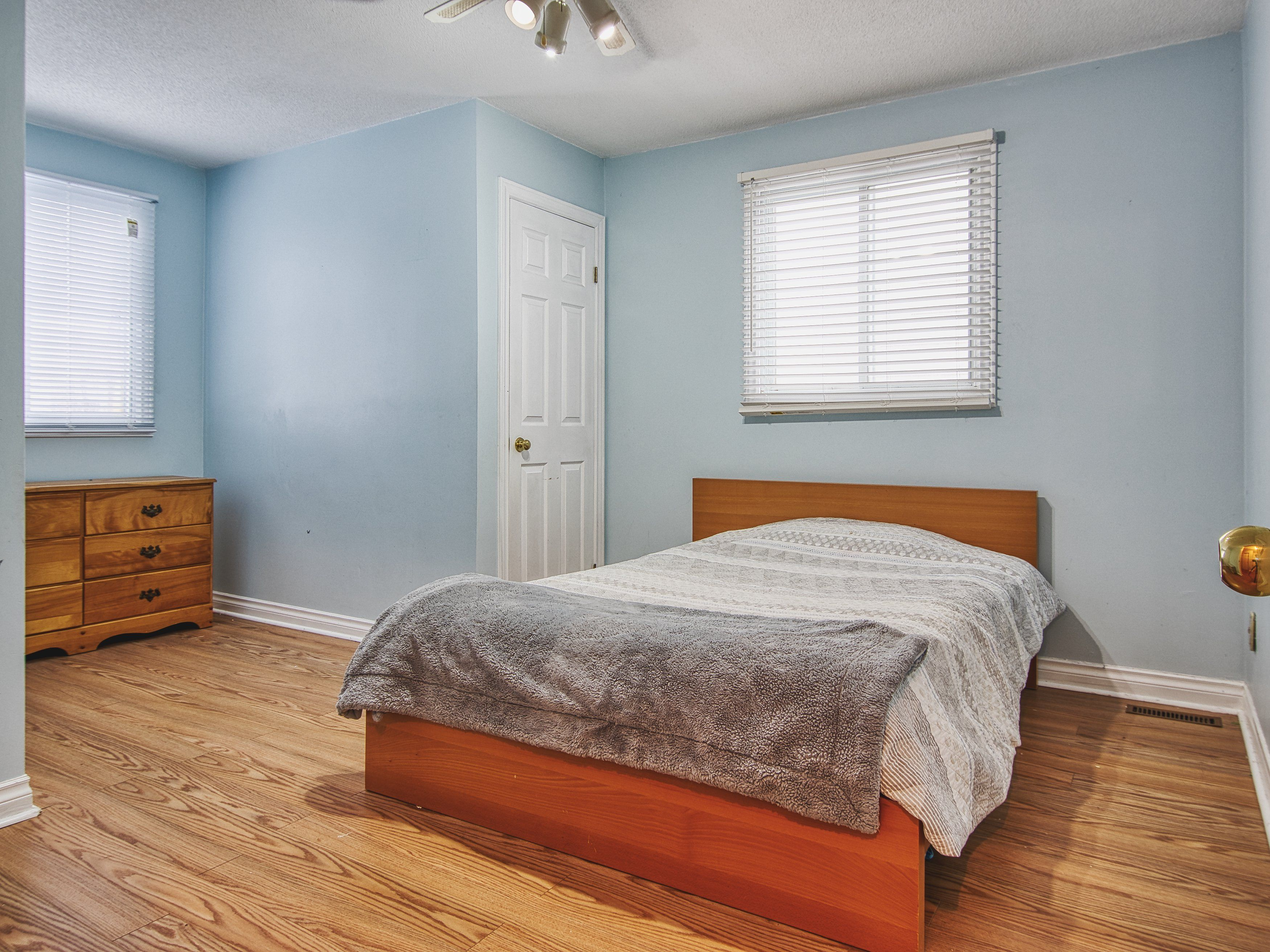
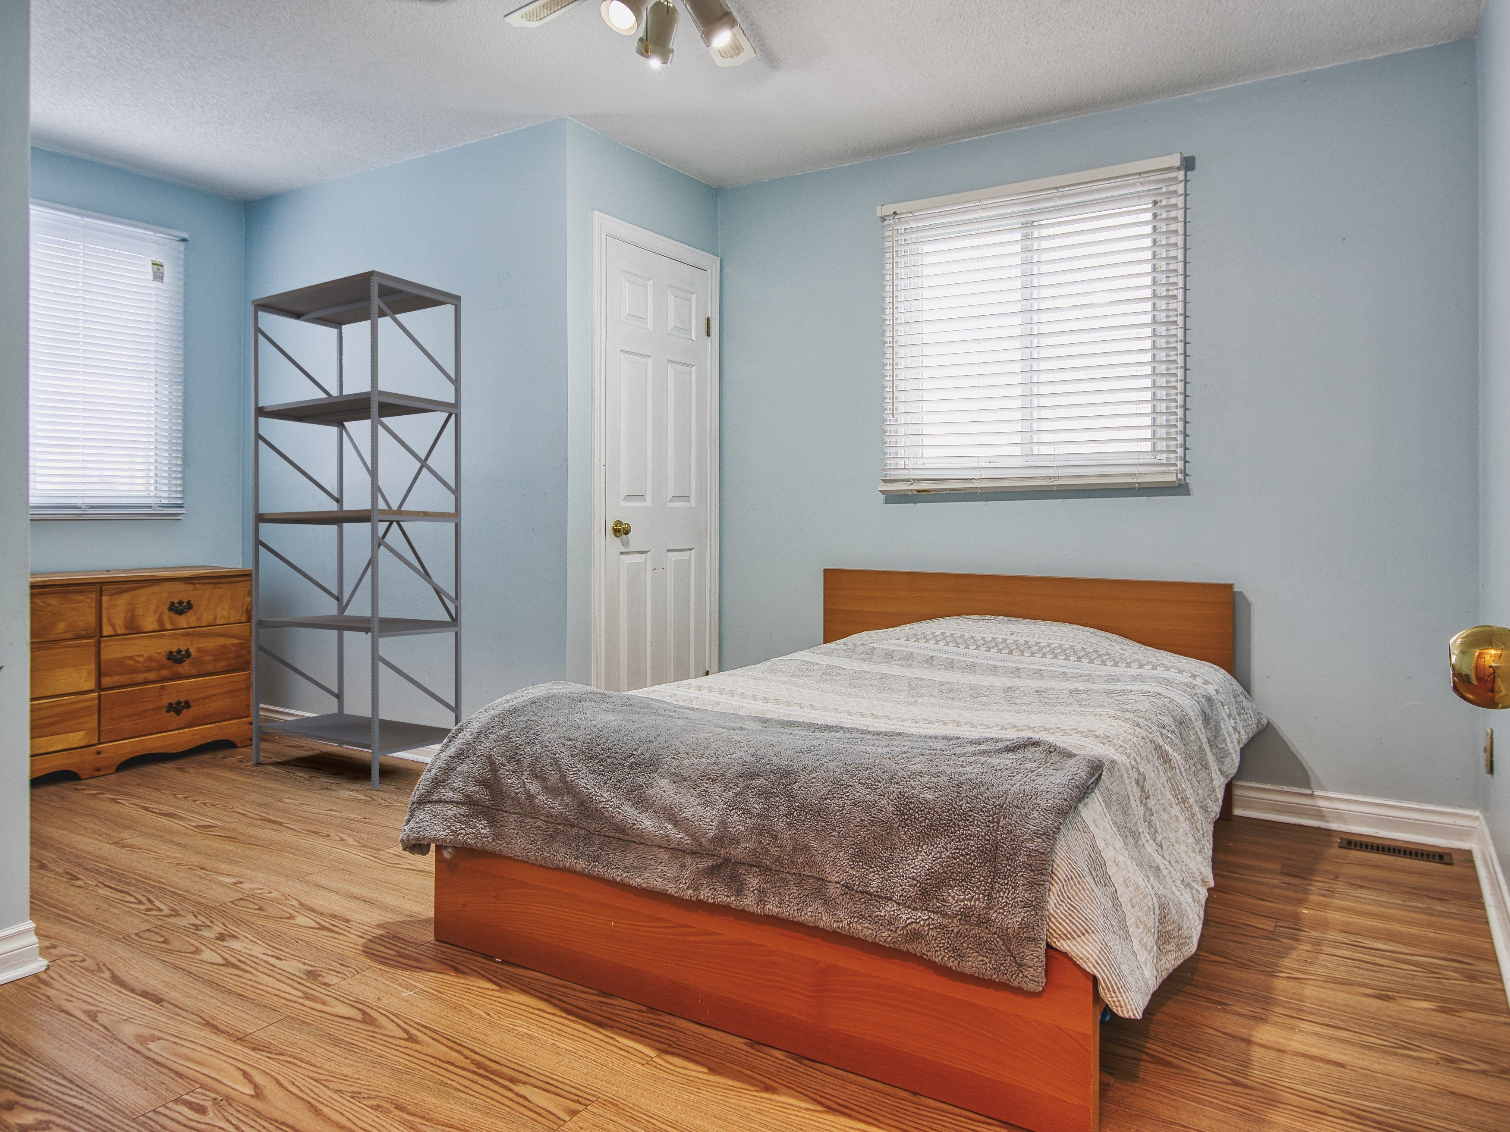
+ shelving unit (356, 523)
